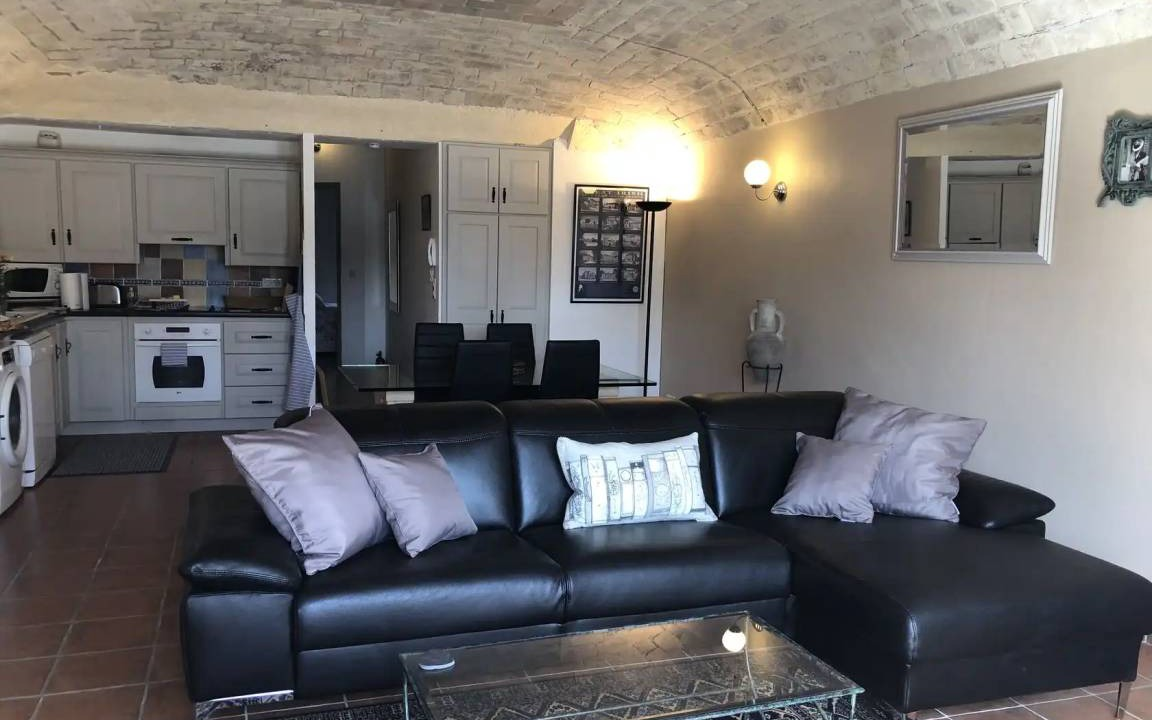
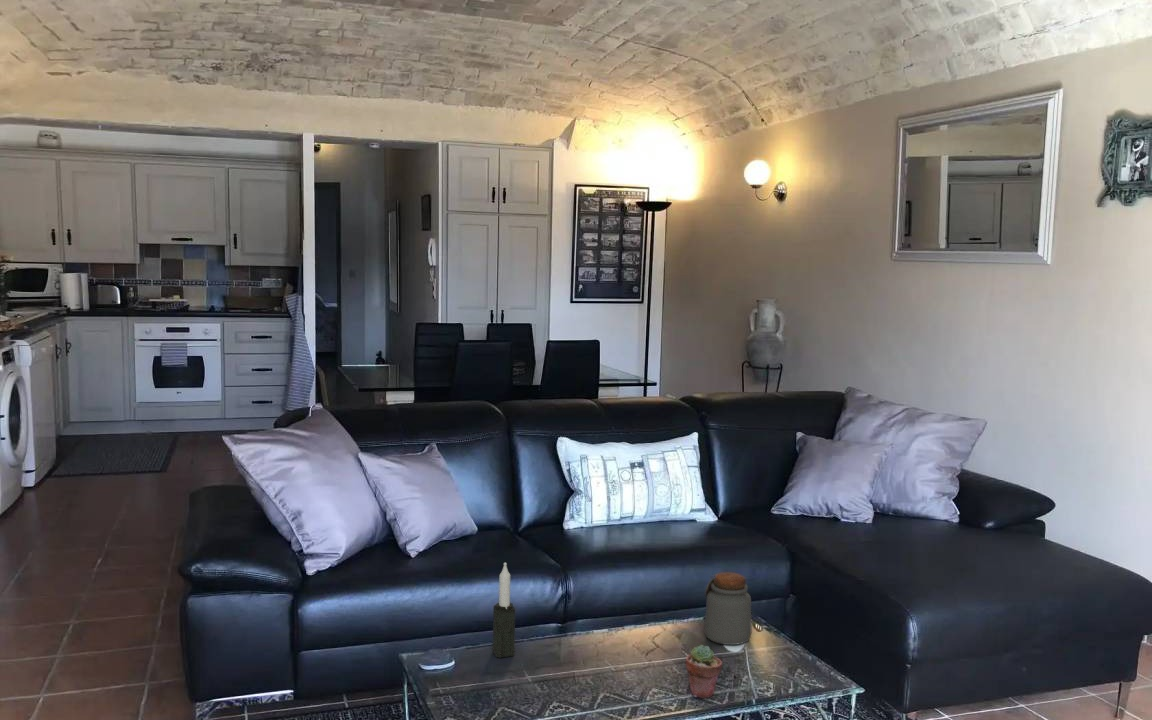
+ candle (504, 608)
+ jar (728, 606)
+ potted succulent (703, 669)
